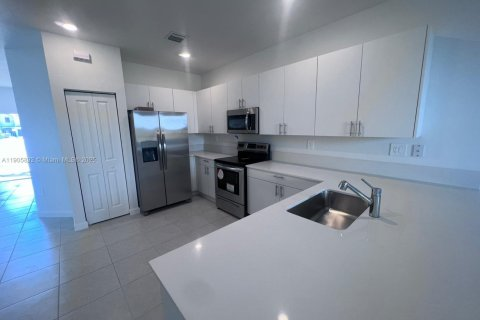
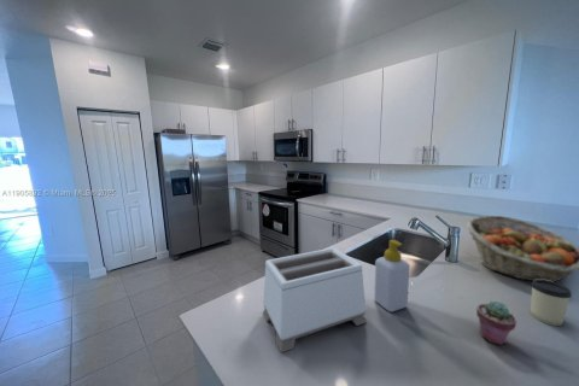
+ potted succulent (495, 320)
+ fruit basket (519, 245)
+ toaster (316, 290)
+ cup (548, 302)
+ soap bottle (391, 273)
